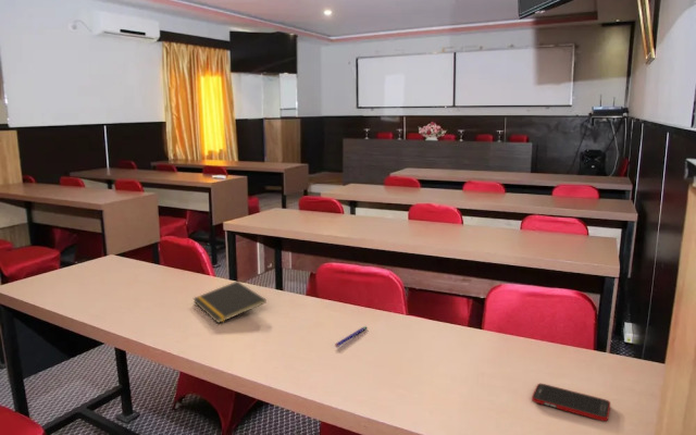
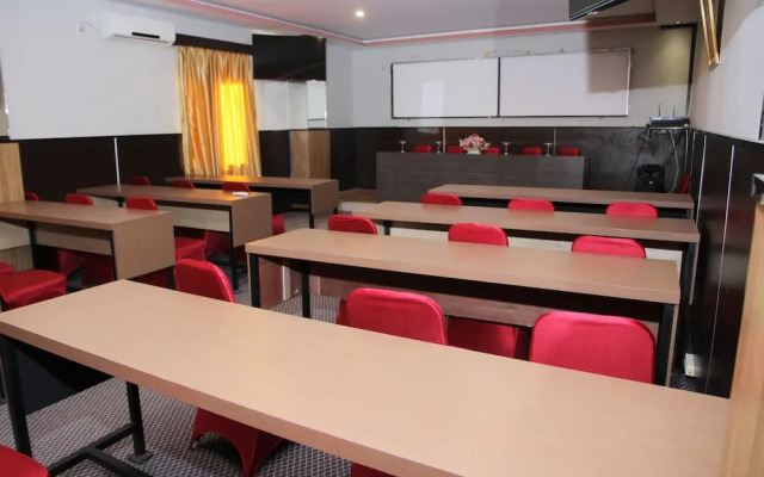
- cell phone (570, 401)
- pen (351, 335)
- notepad (228, 300)
